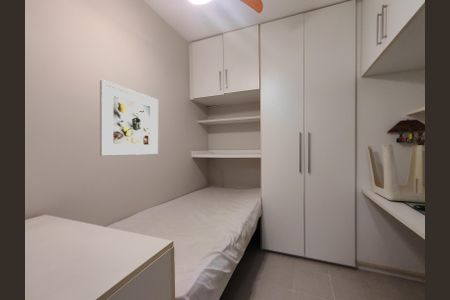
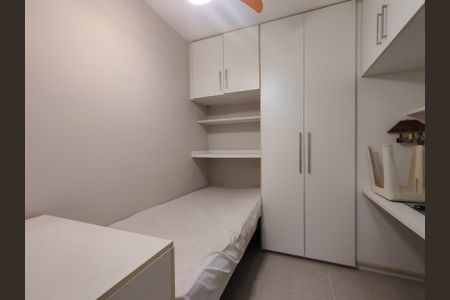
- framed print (133, 122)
